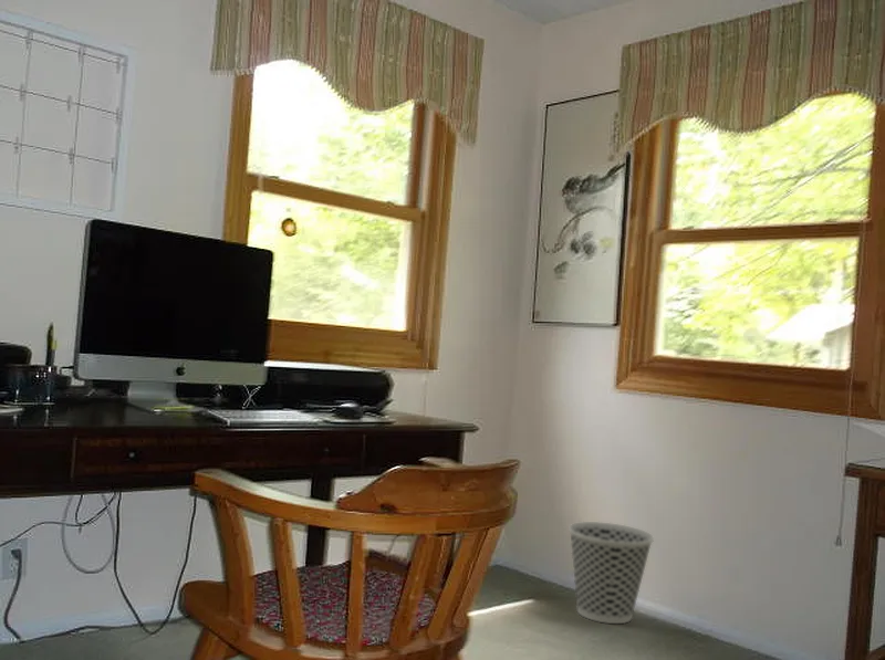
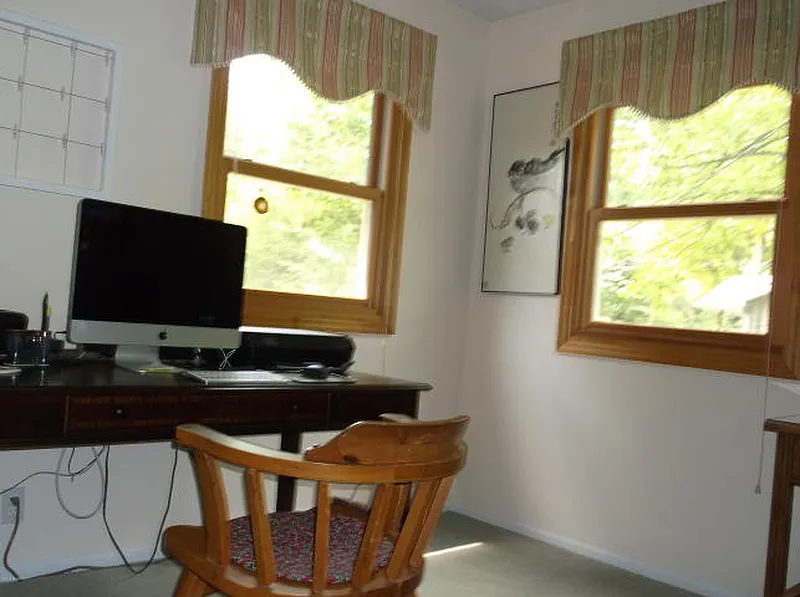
- wastebasket (607, 573)
